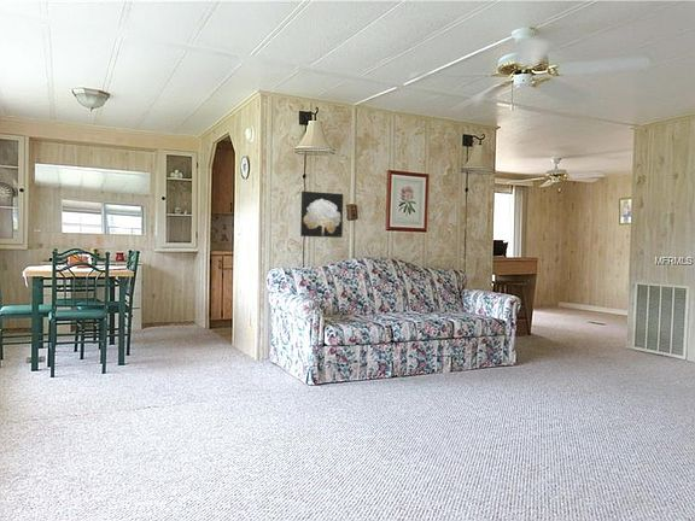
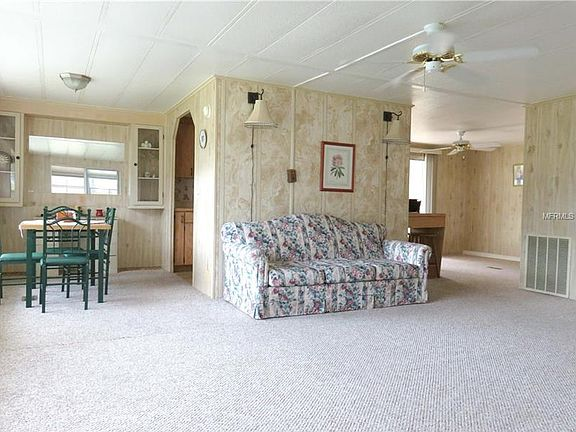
- wall art (321, 215)
